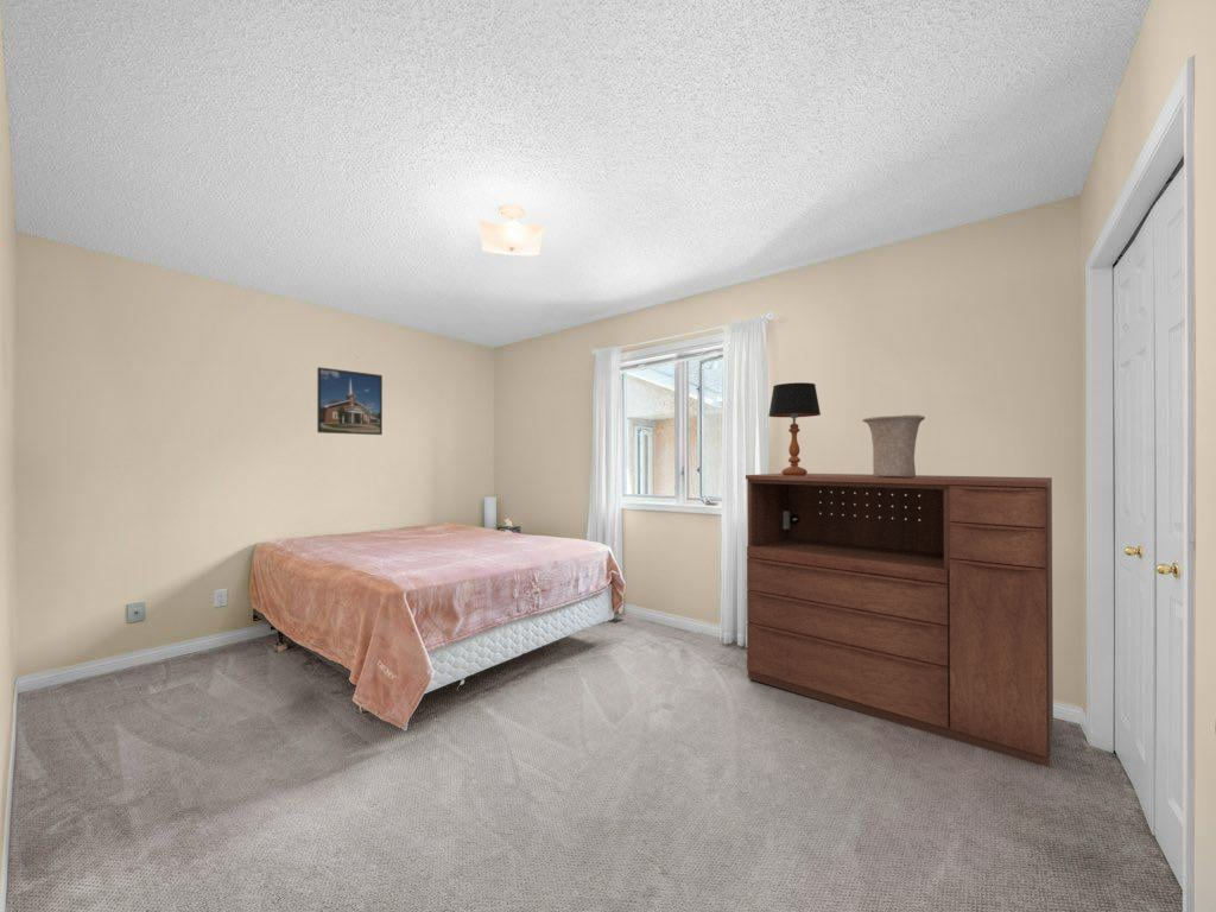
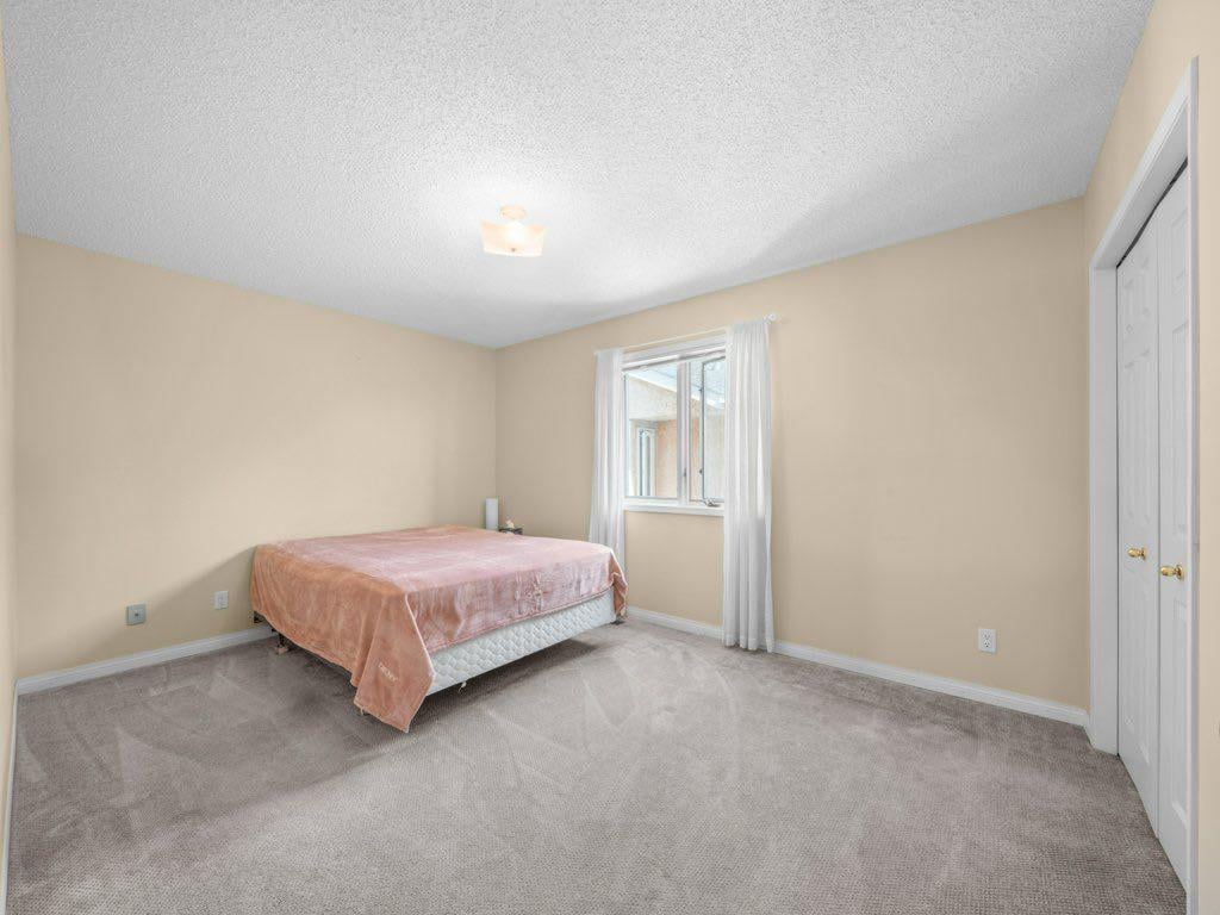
- dresser (886, 587)
- vase (893, 446)
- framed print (350, 403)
- table lamp (793, 430)
